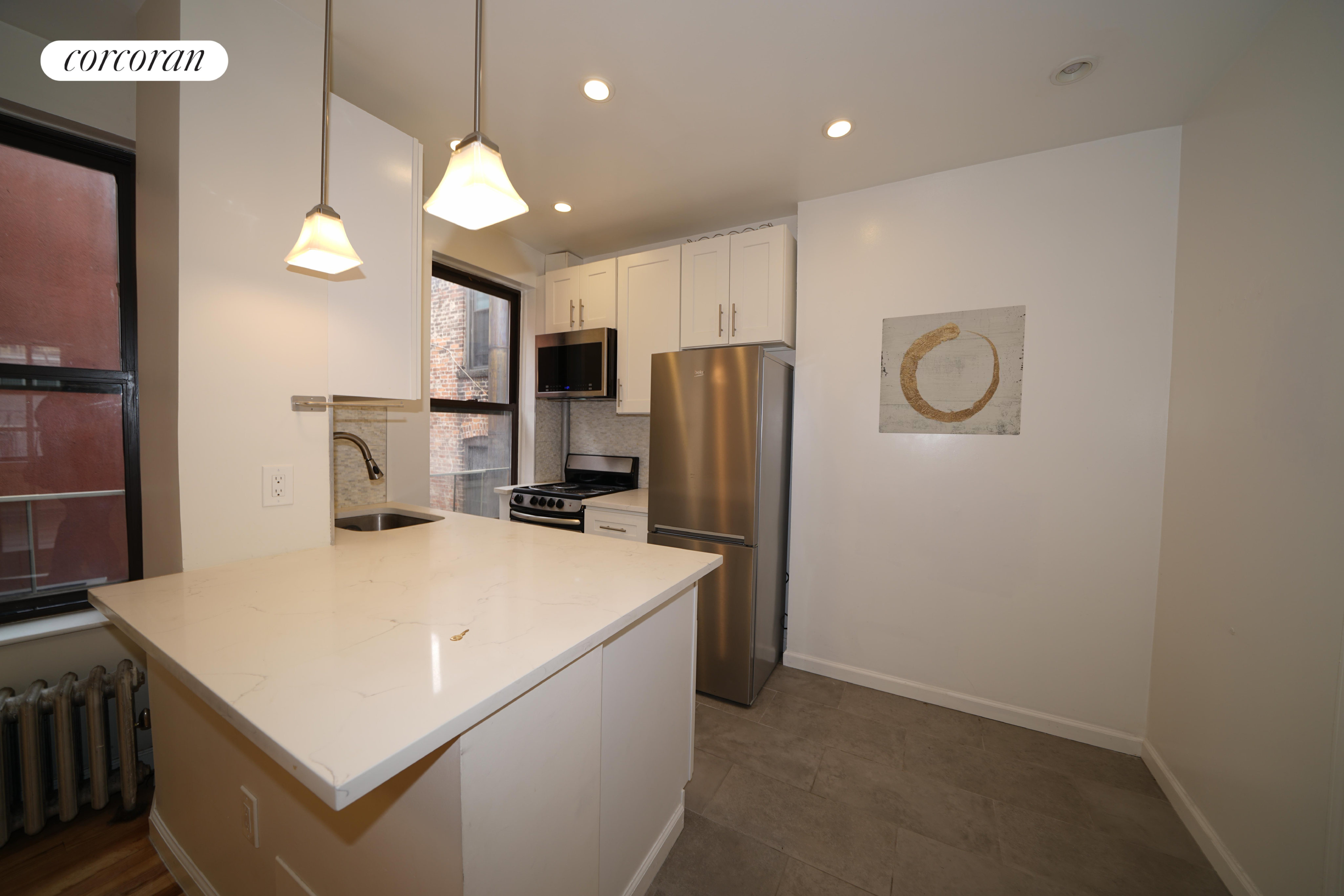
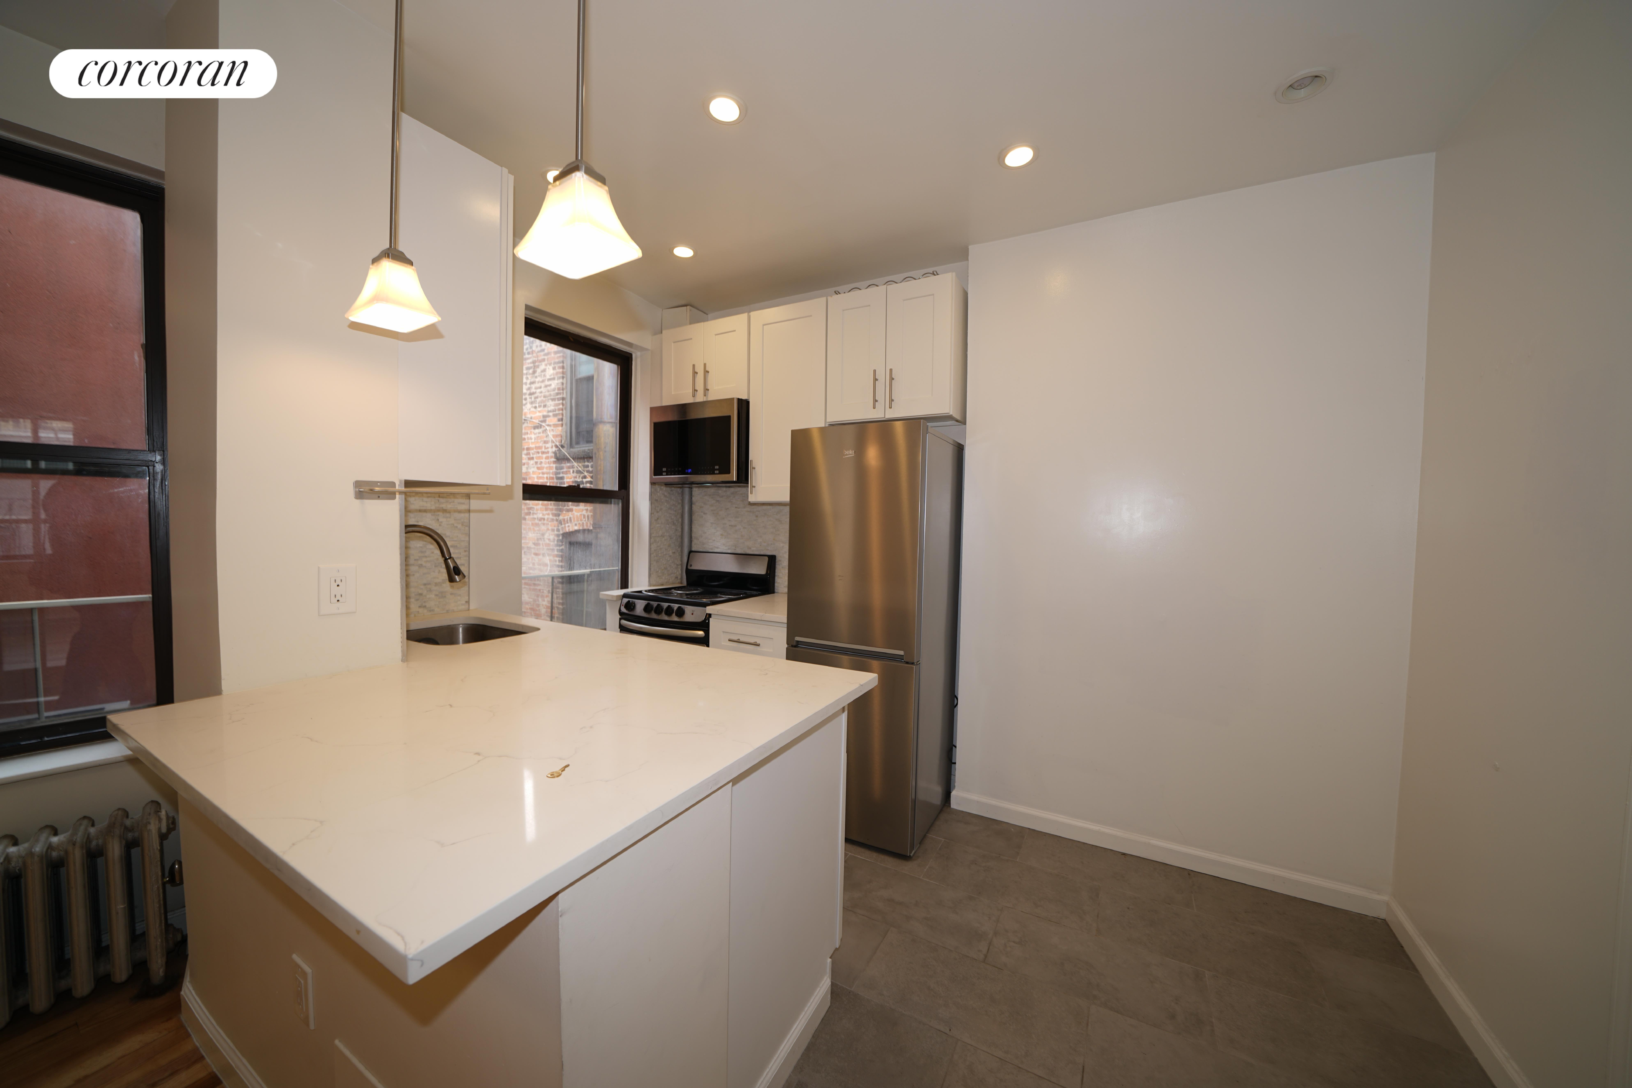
- wall art (947, 374)
